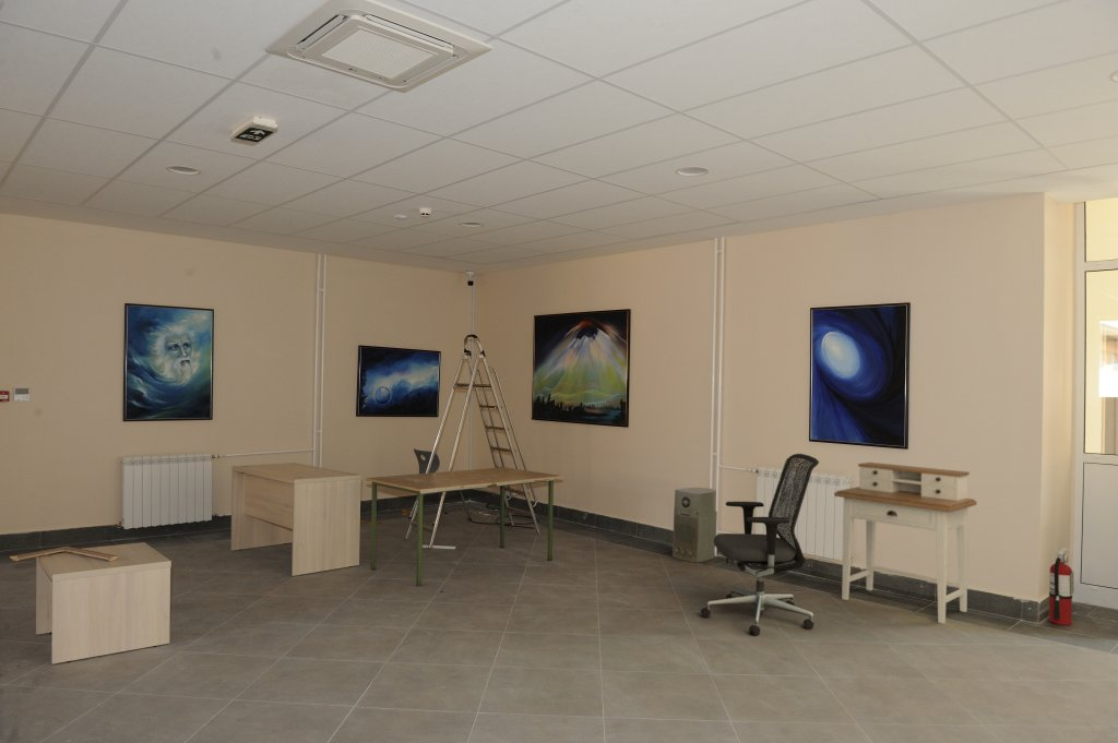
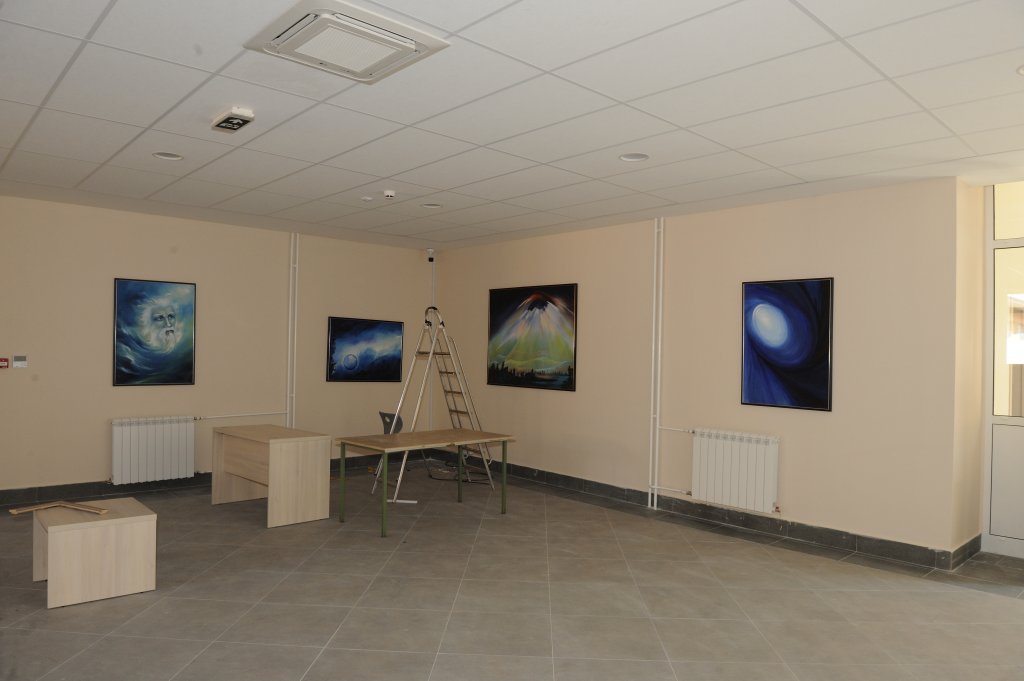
- office chair (754, 536)
- desk (905, 526)
- air purifier (695, 523)
- fire extinguisher (1060, 585)
